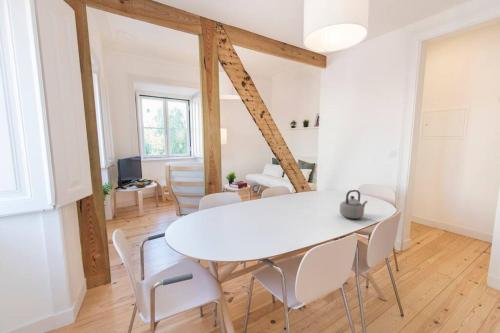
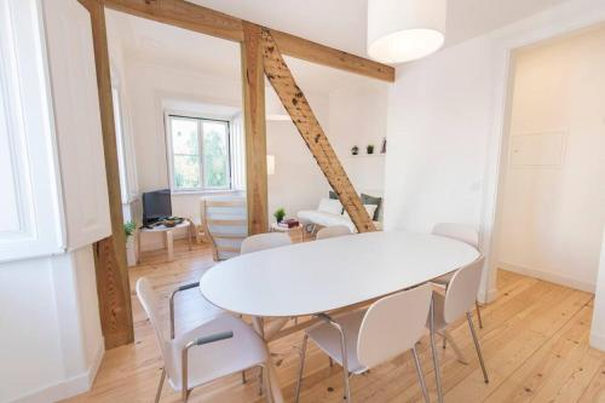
- teapot (354, 203)
